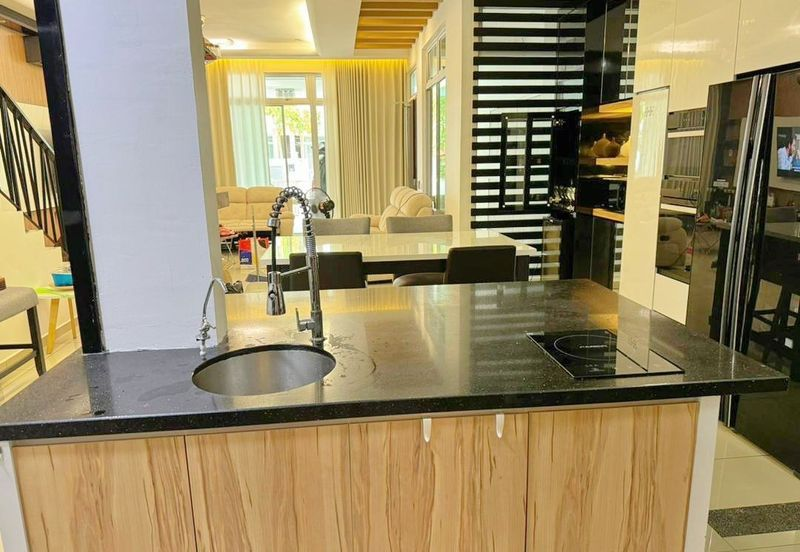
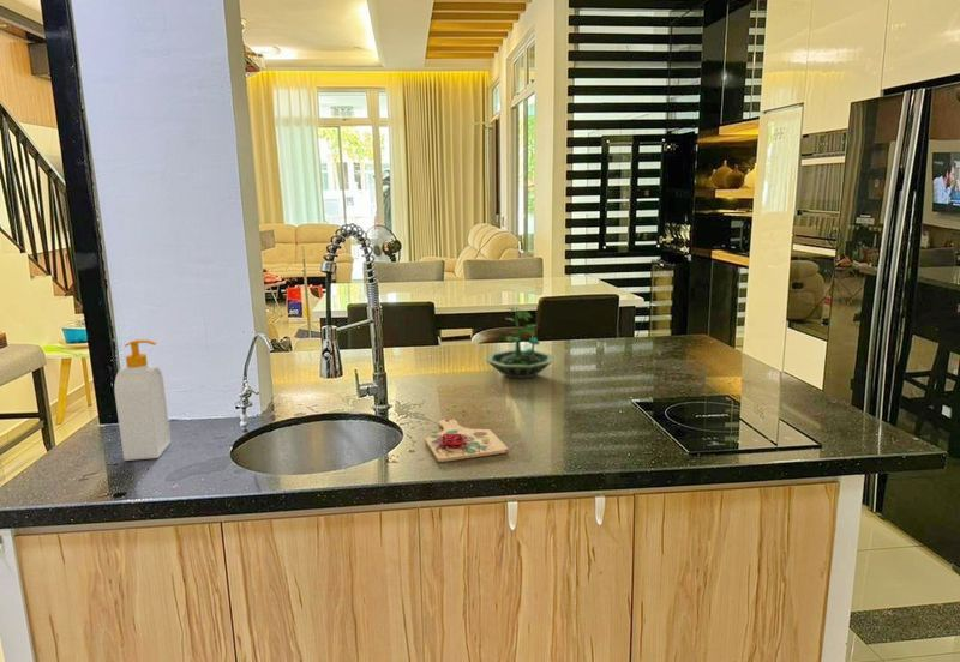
+ cutting board (458, 432)
+ soap bottle (143, 397)
+ terrarium (517, 320)
